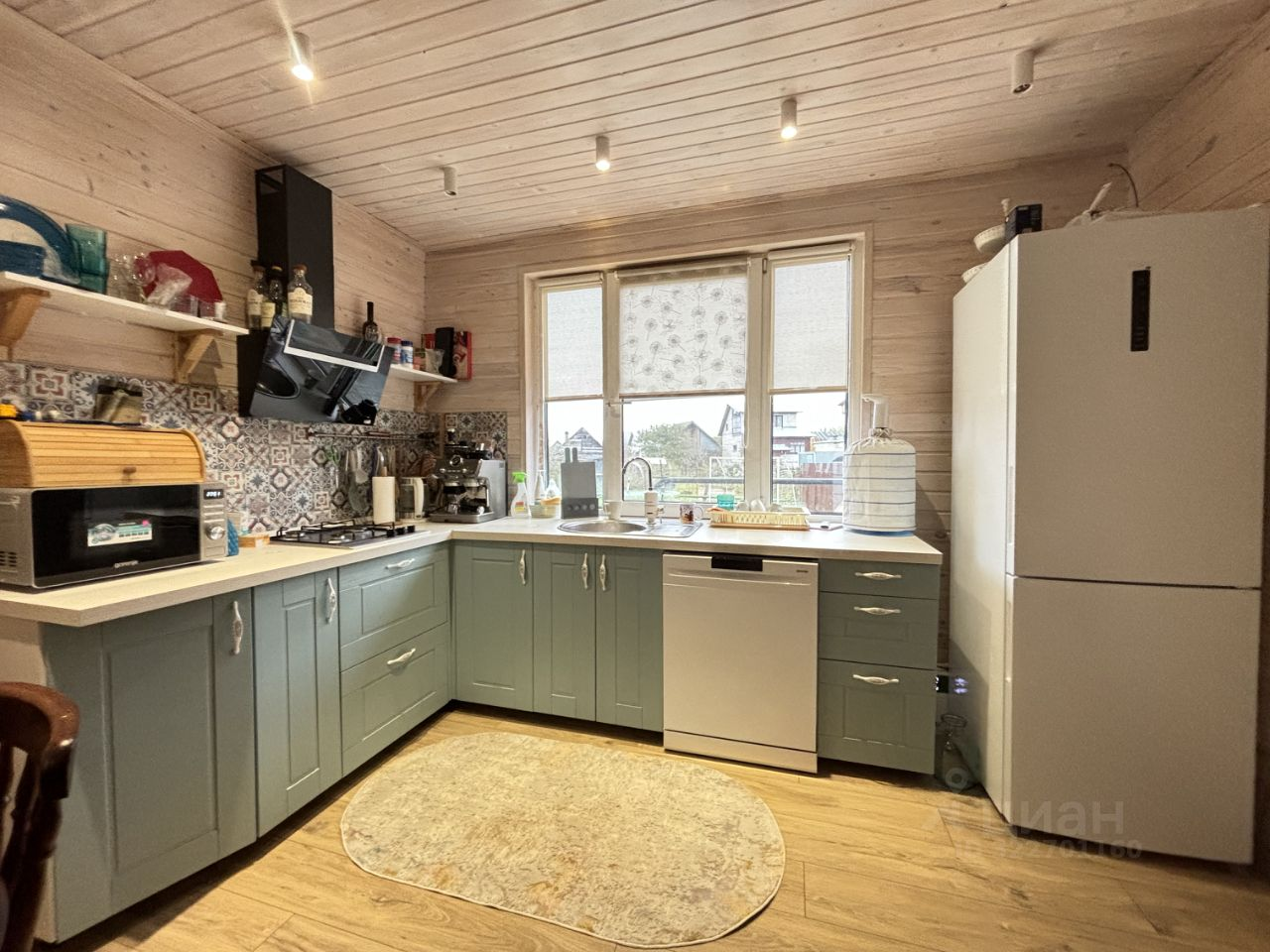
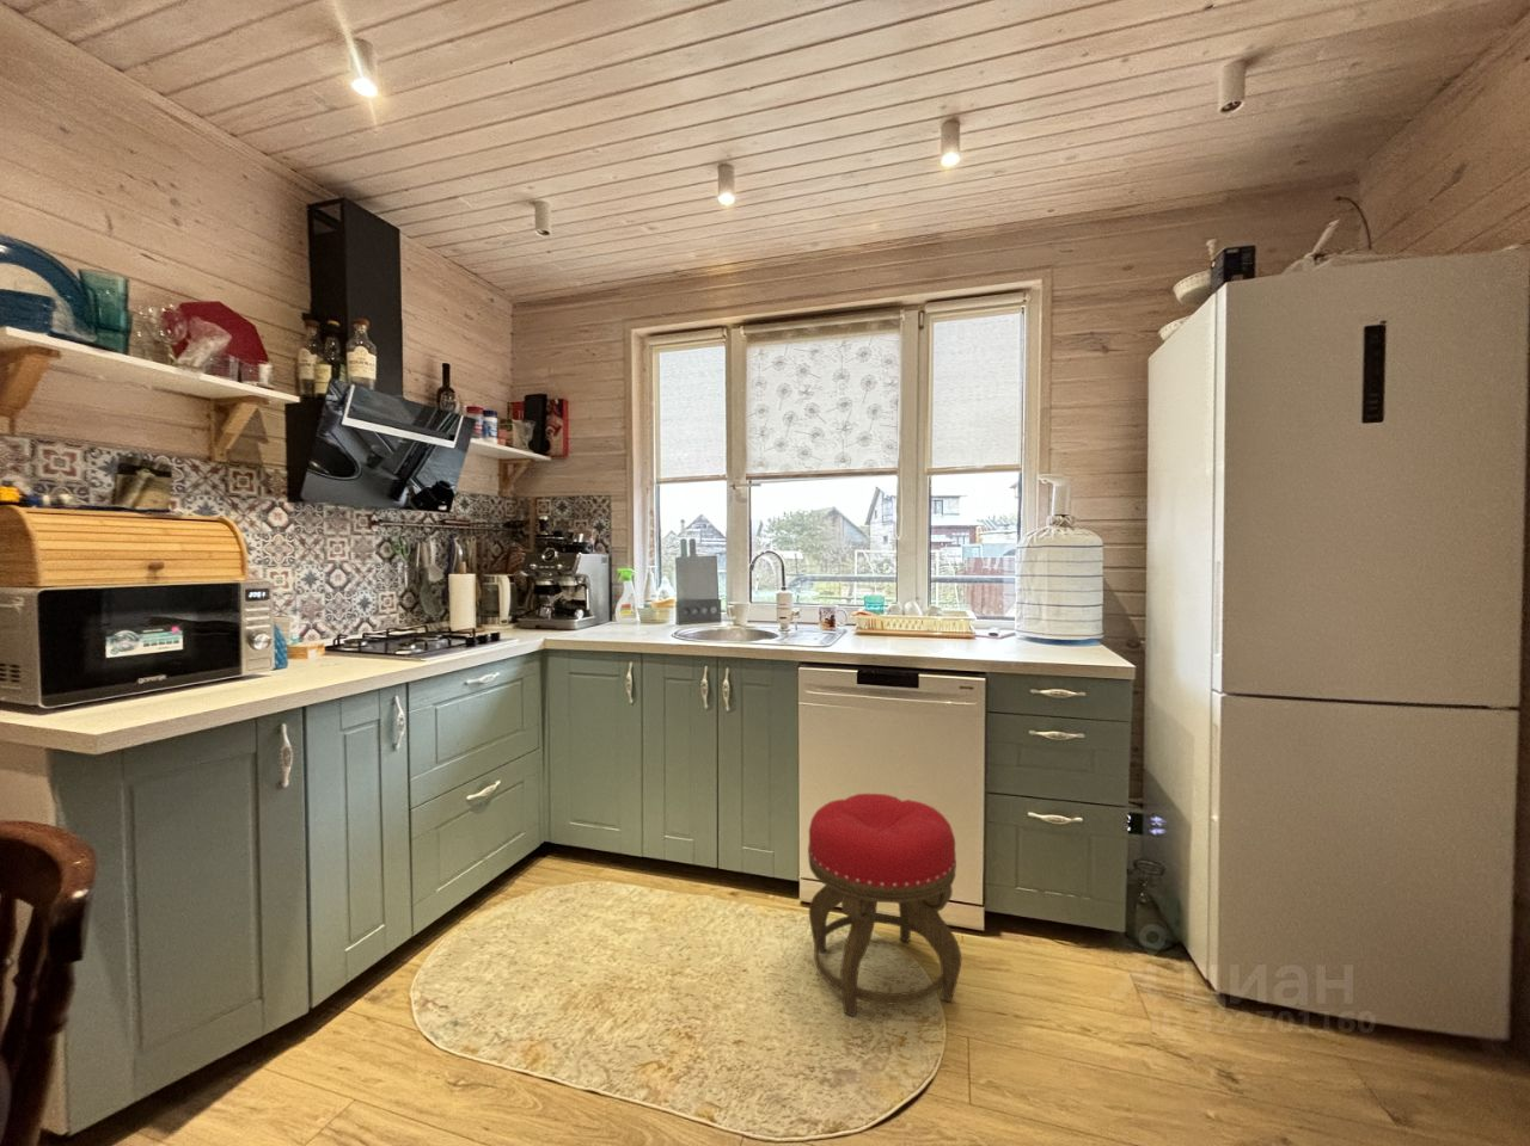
+ stool (879, 893)
